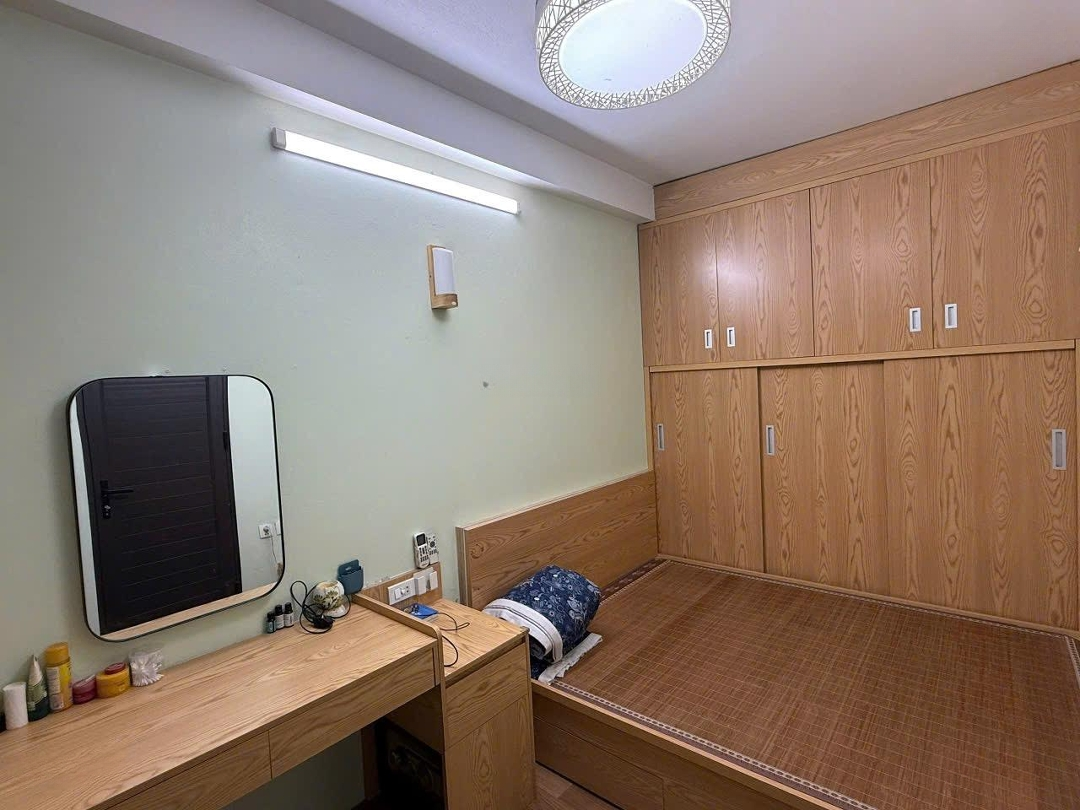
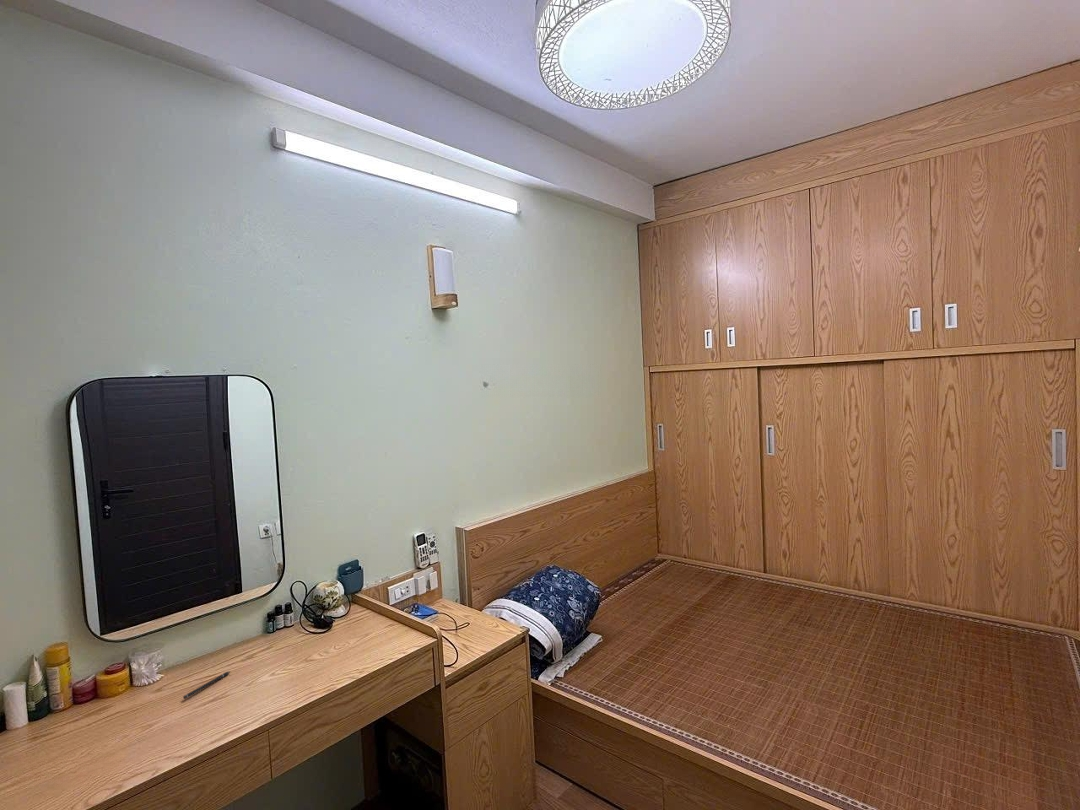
+ pen (208, 683)
